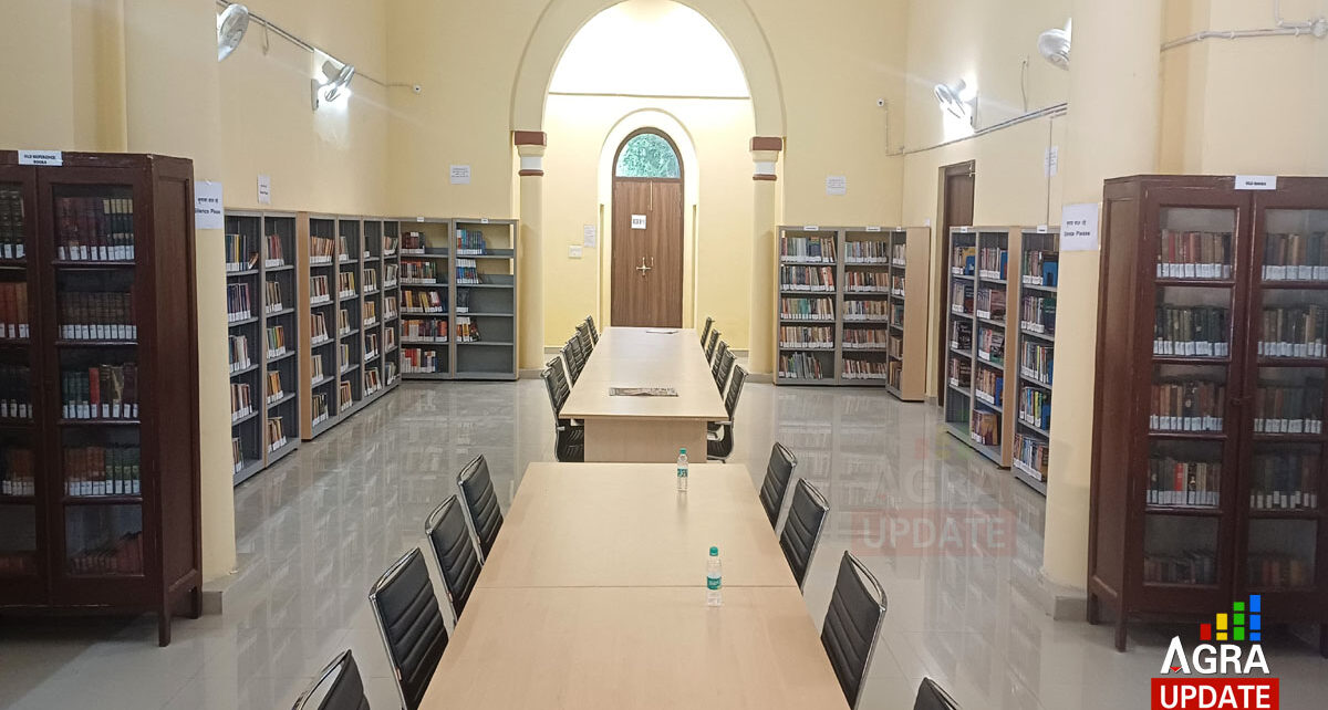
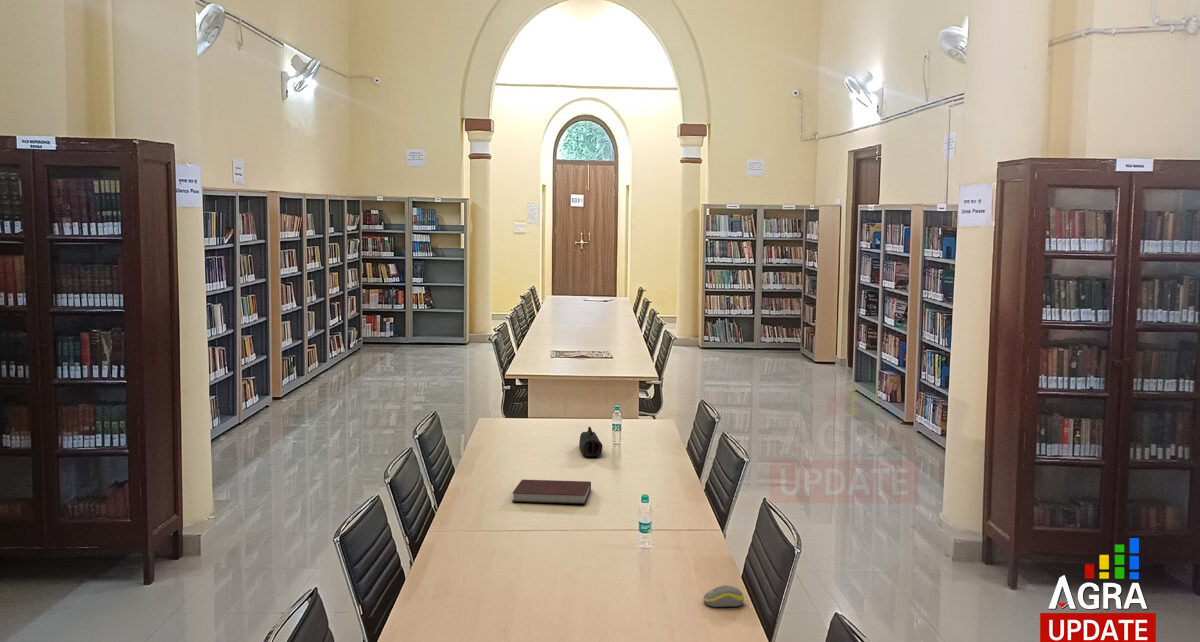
+ computer mouse (723, 594)
+ notebook (552, 491)
+ pencil case (590, 439)
